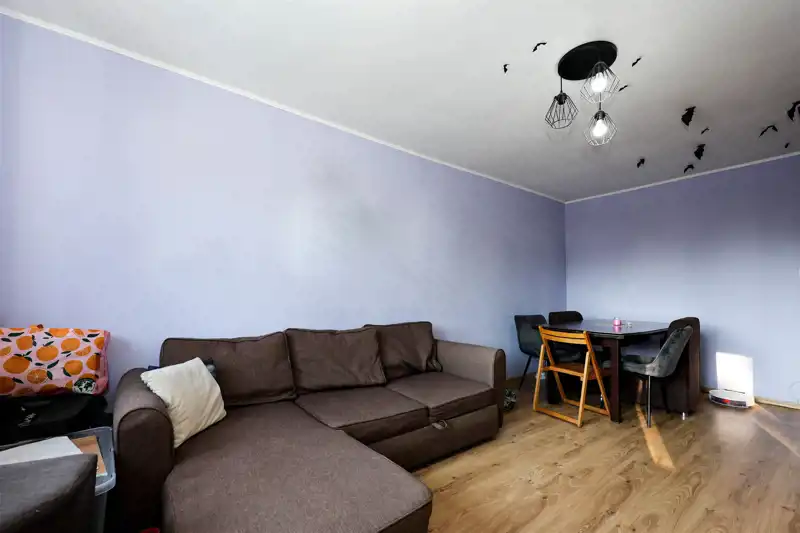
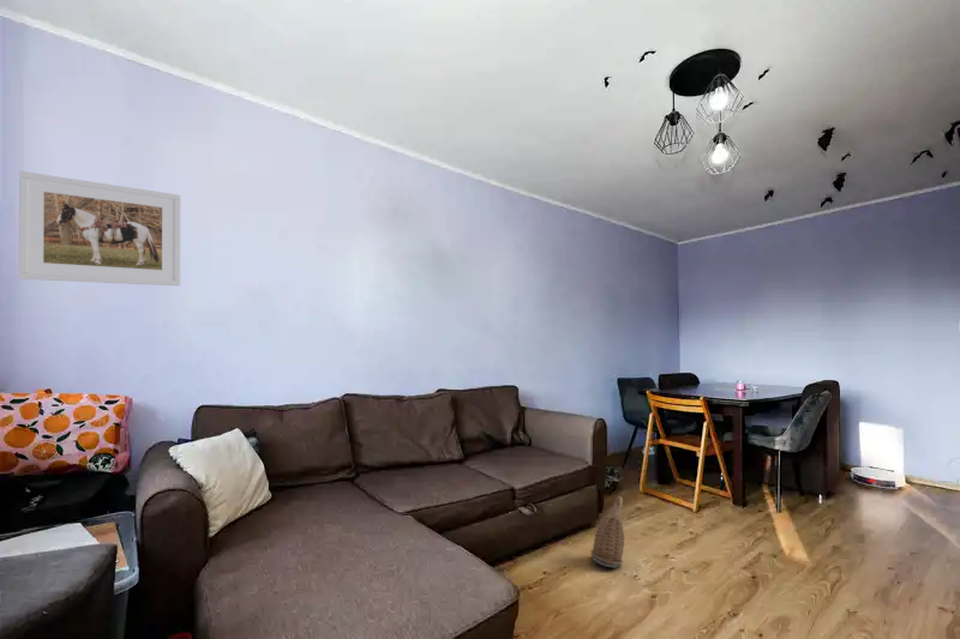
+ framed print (107, 233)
+ basket (607, 531)
